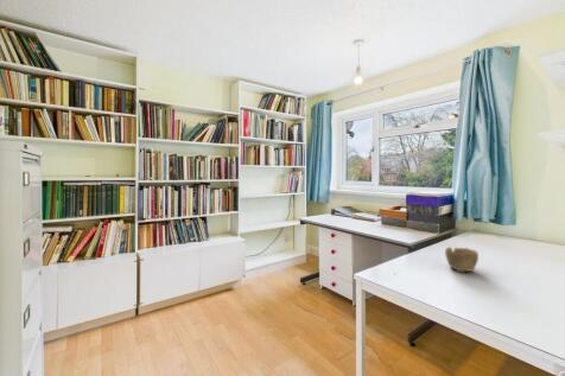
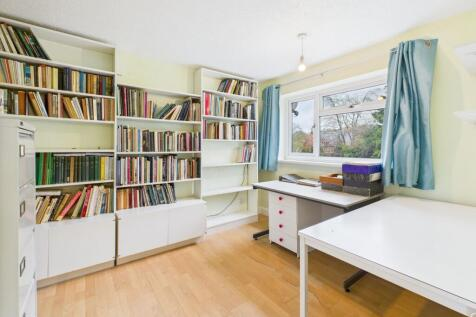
- bowl (461, 259)
